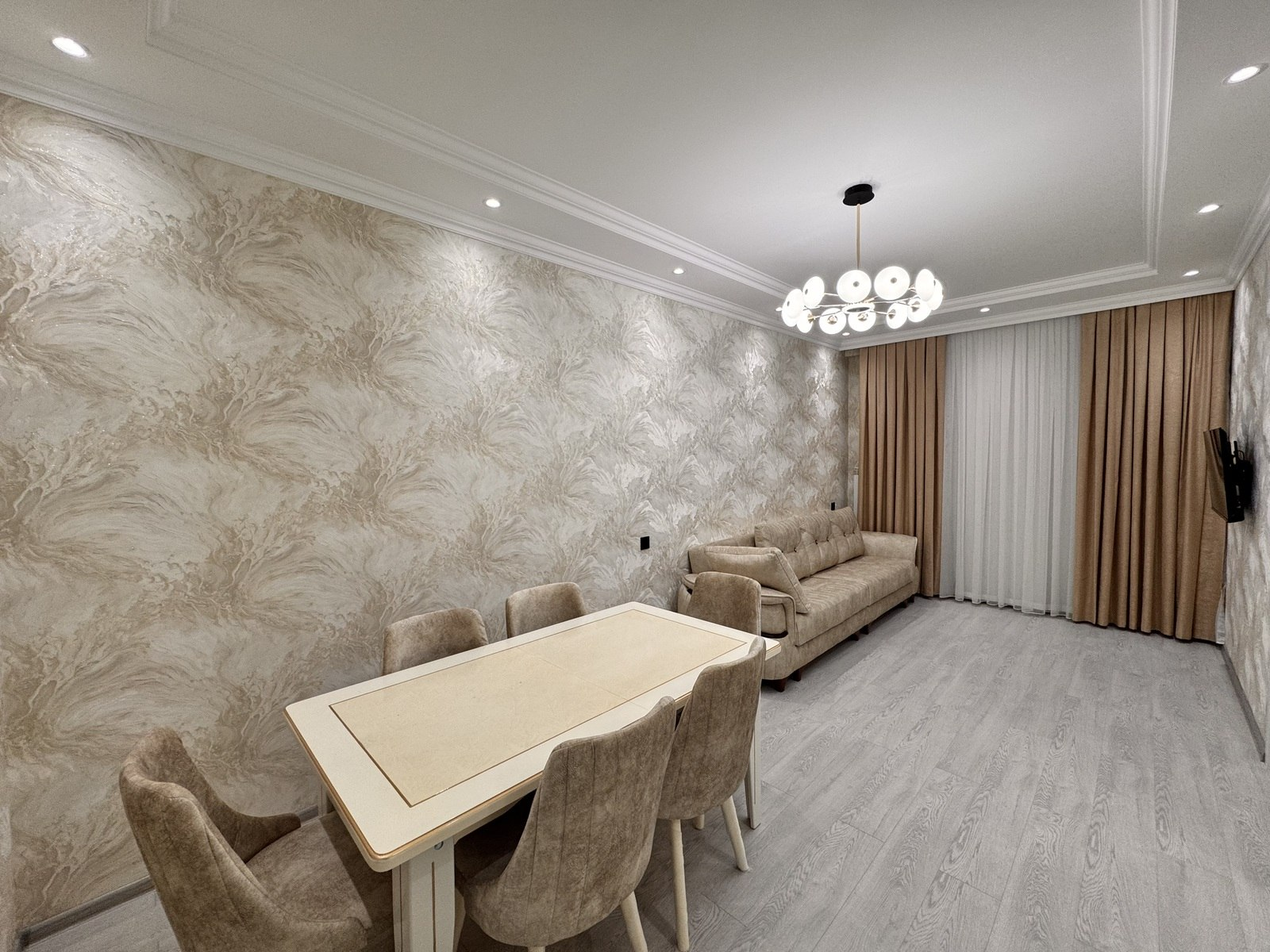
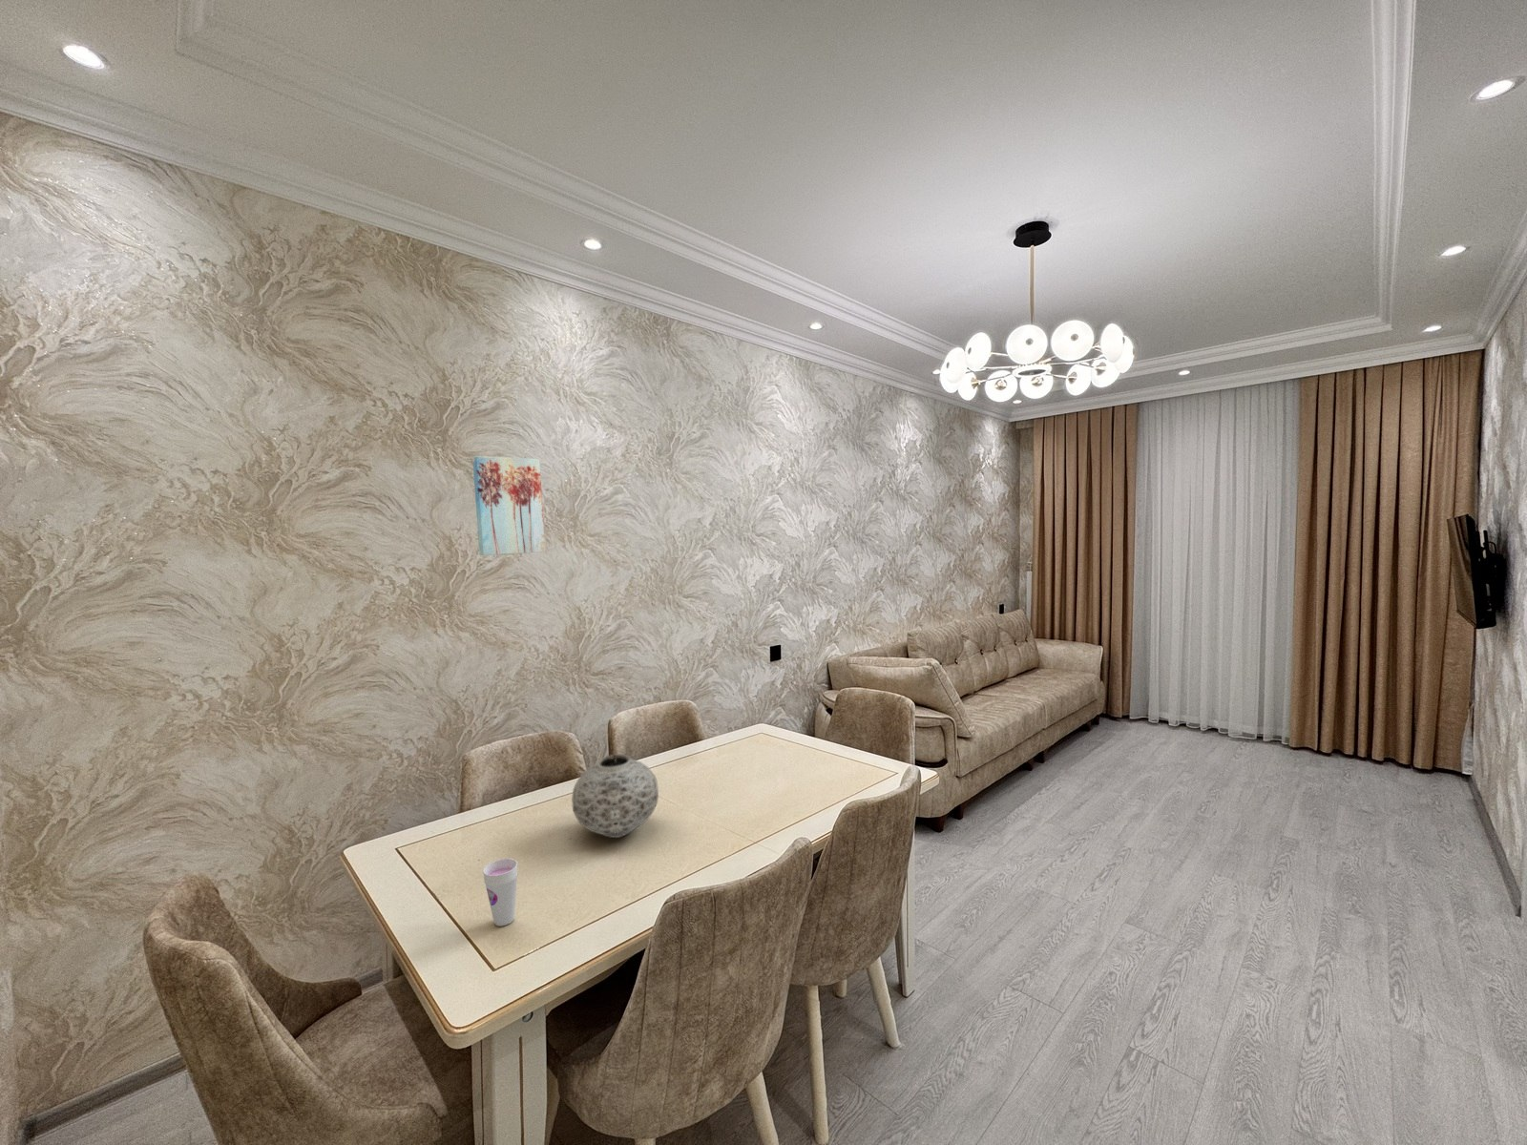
+ vase (616, 795)
+ cup (503, 894)
+ wall art (510, 505)
